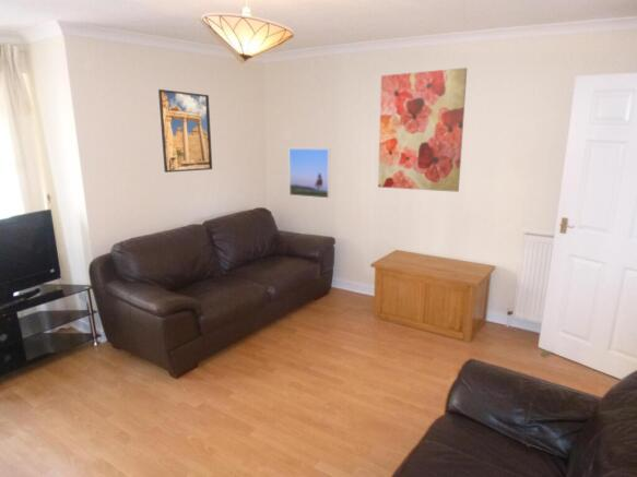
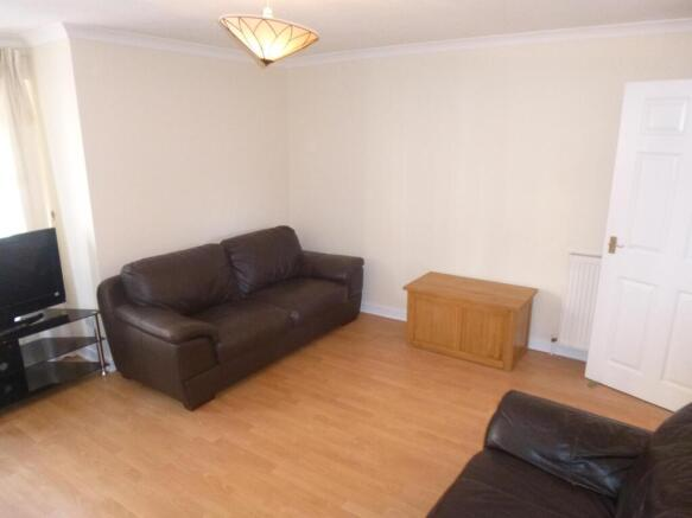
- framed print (308, 172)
- wall art (418, 132)
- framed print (187, 132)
